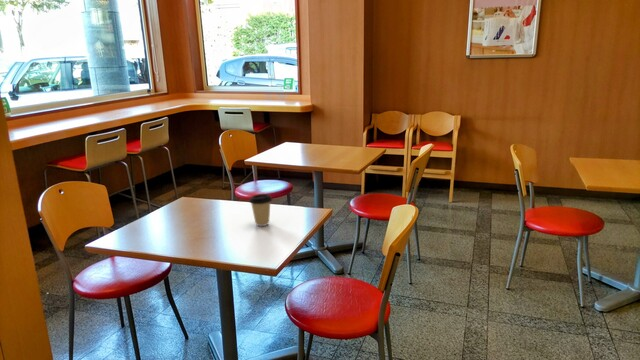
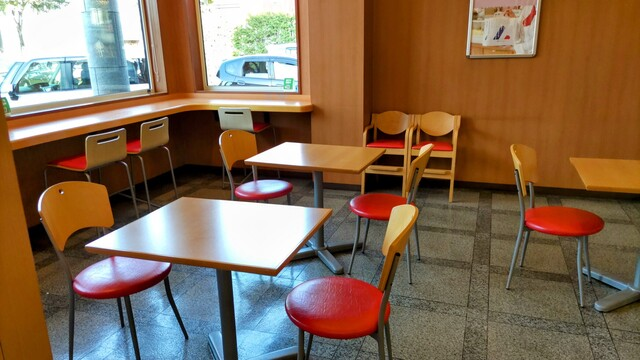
- coffee cup (261, 209)
